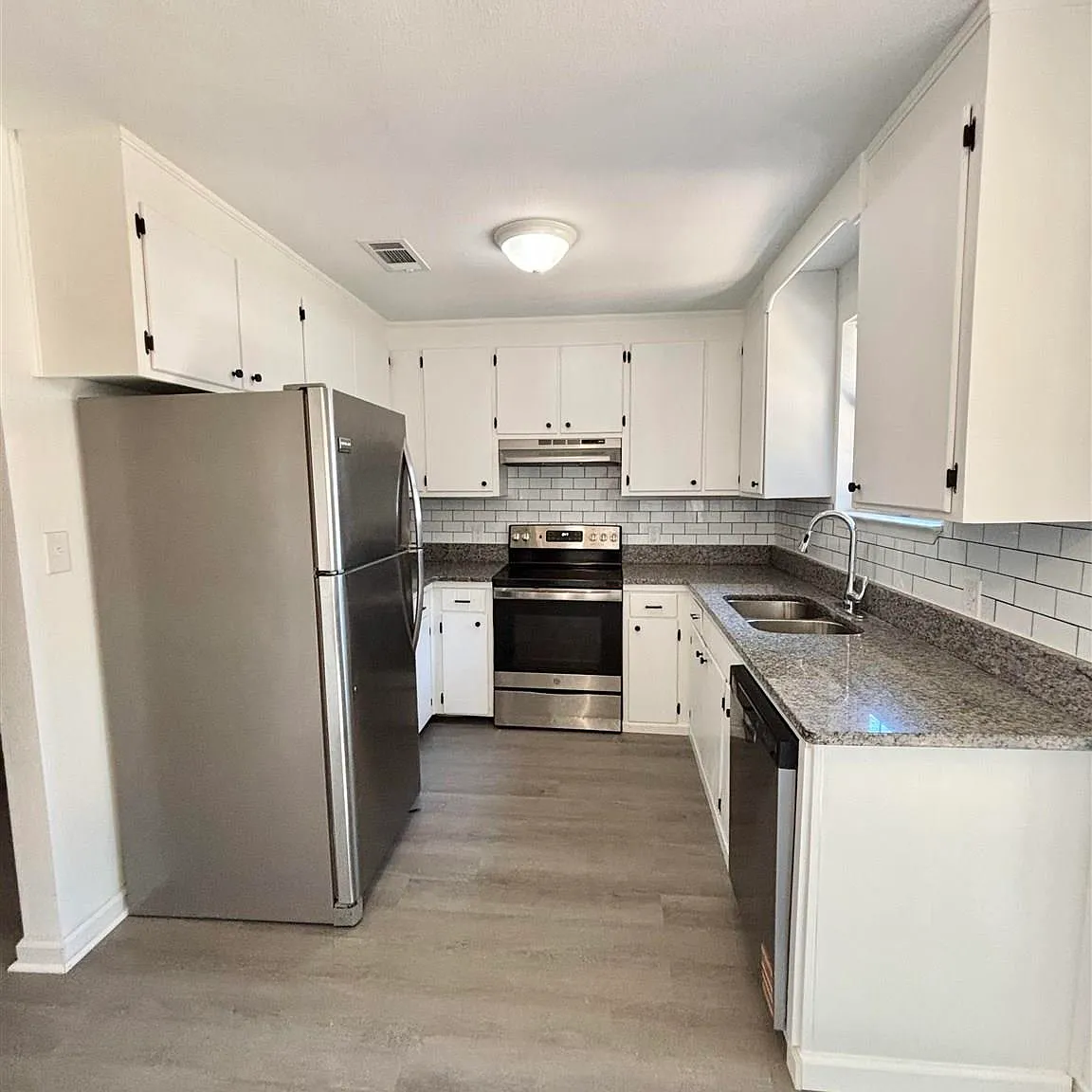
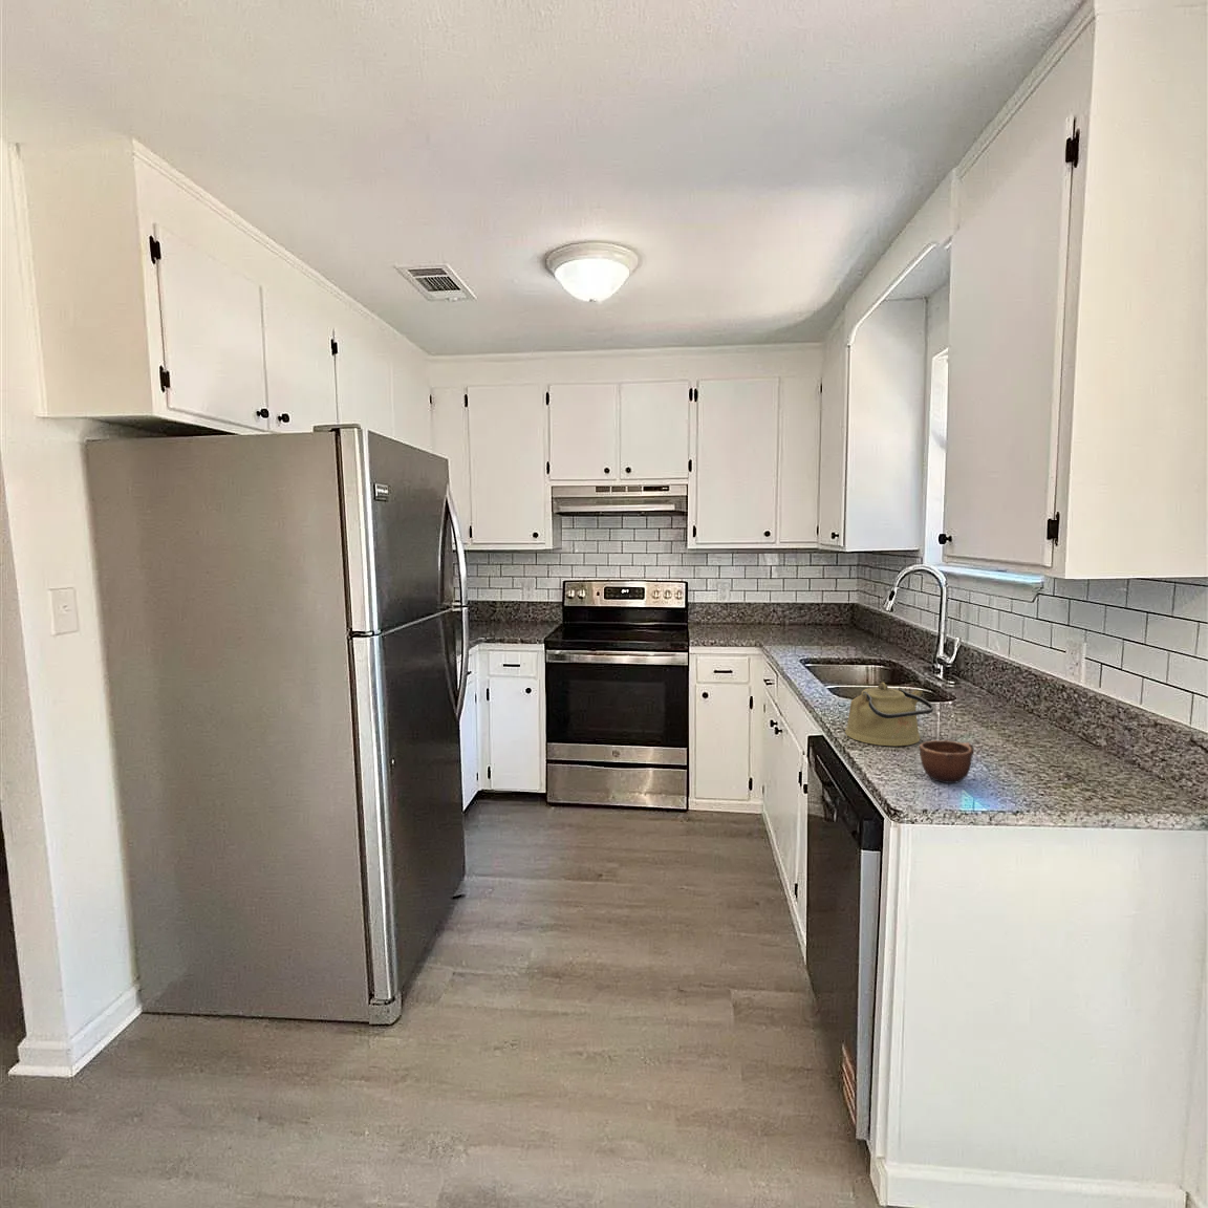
+ mug (946, 760)
+ kettle (889, 708)
